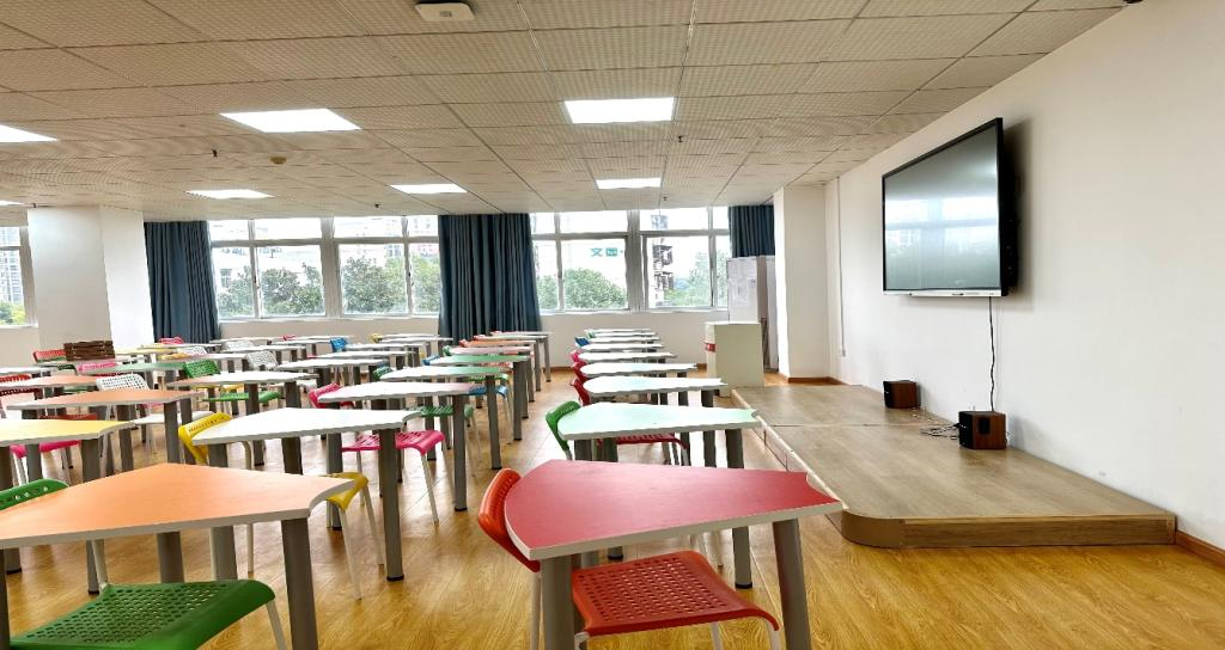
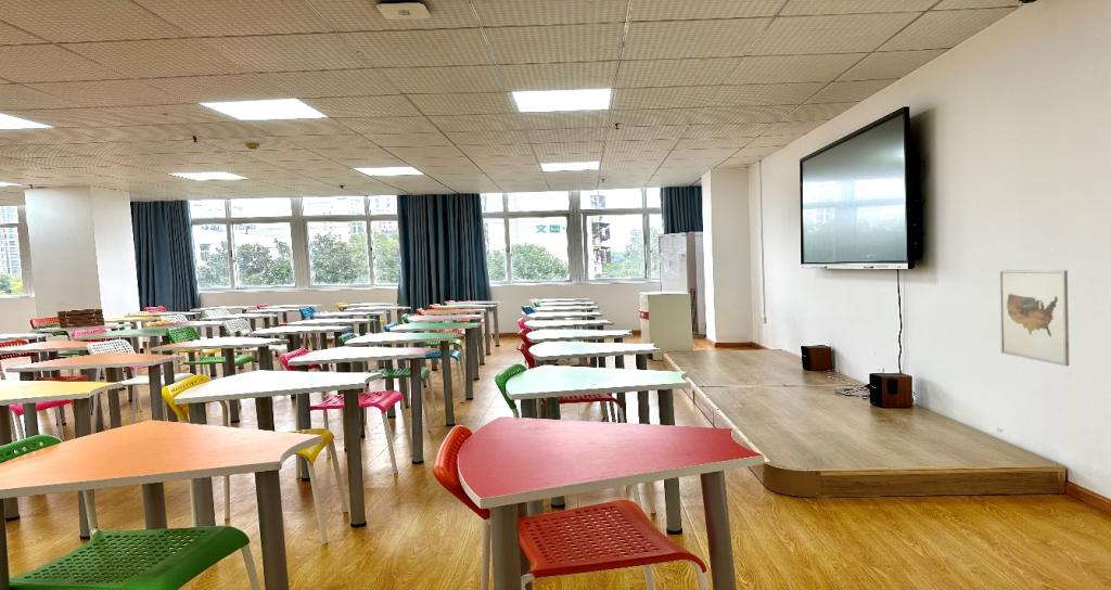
+ wall art (1032, 315)
